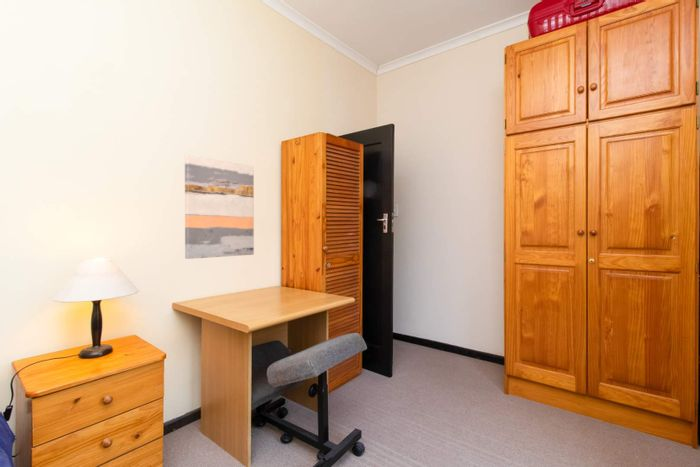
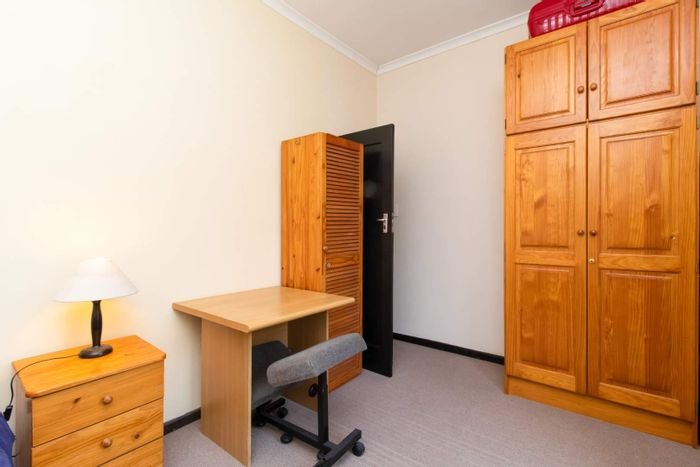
- wall art (221, 208)
